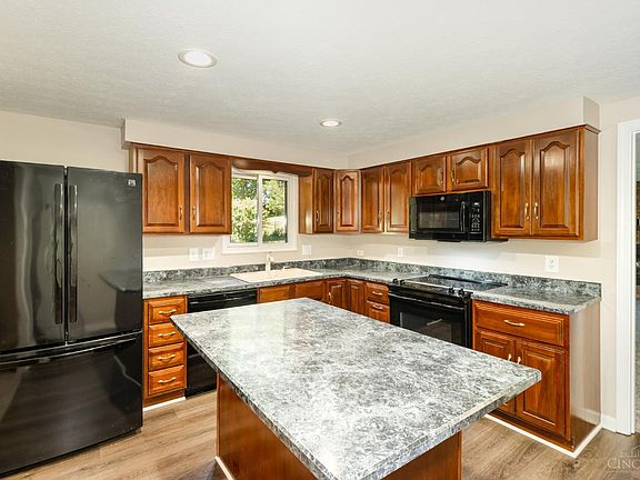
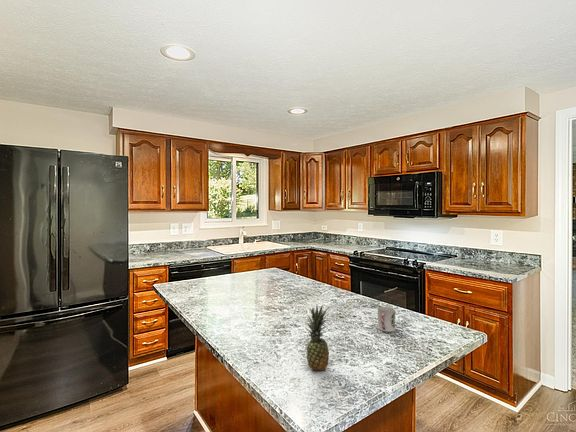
+ fruit (317, 336)
+ cup (385, 319)
